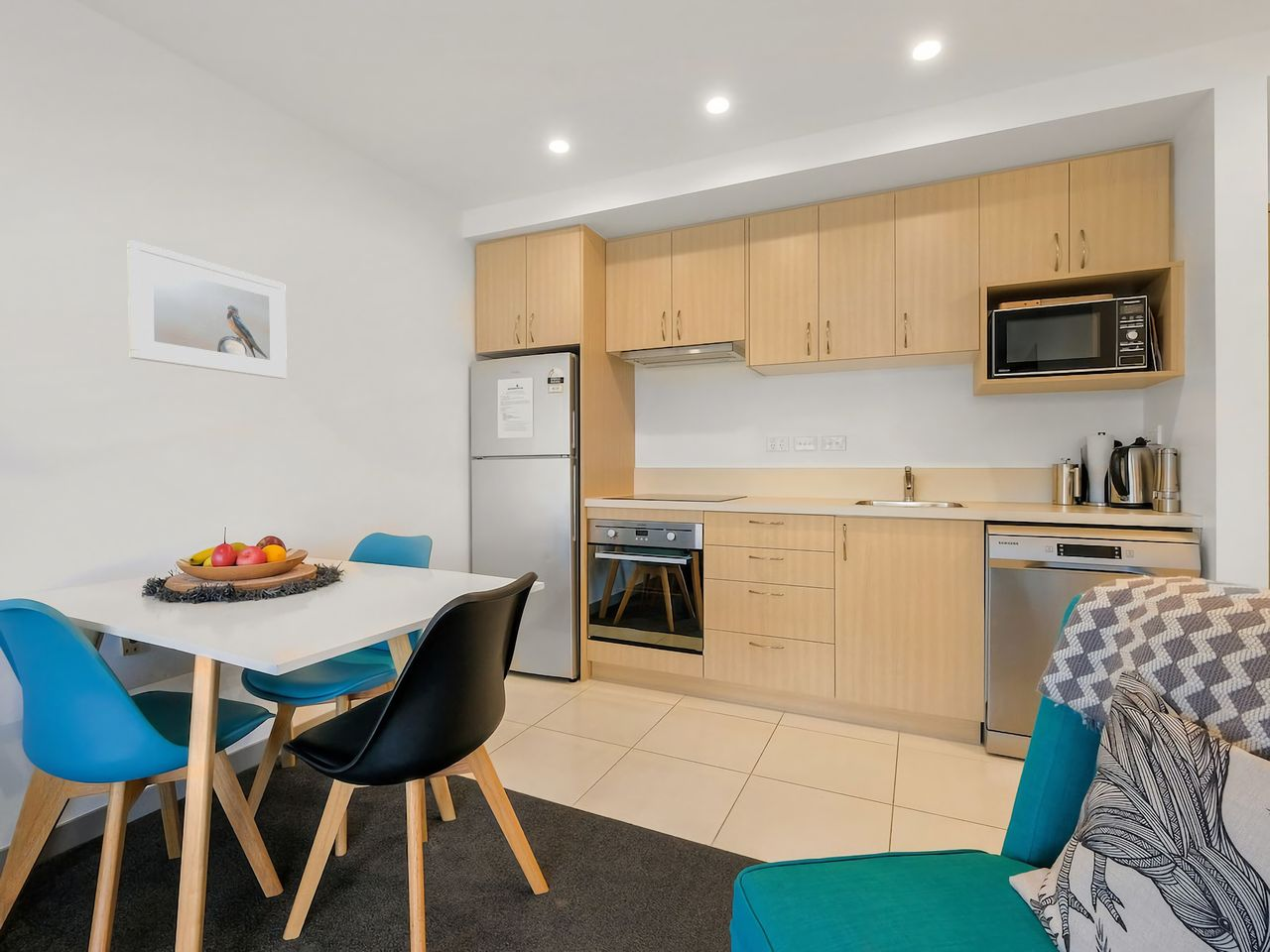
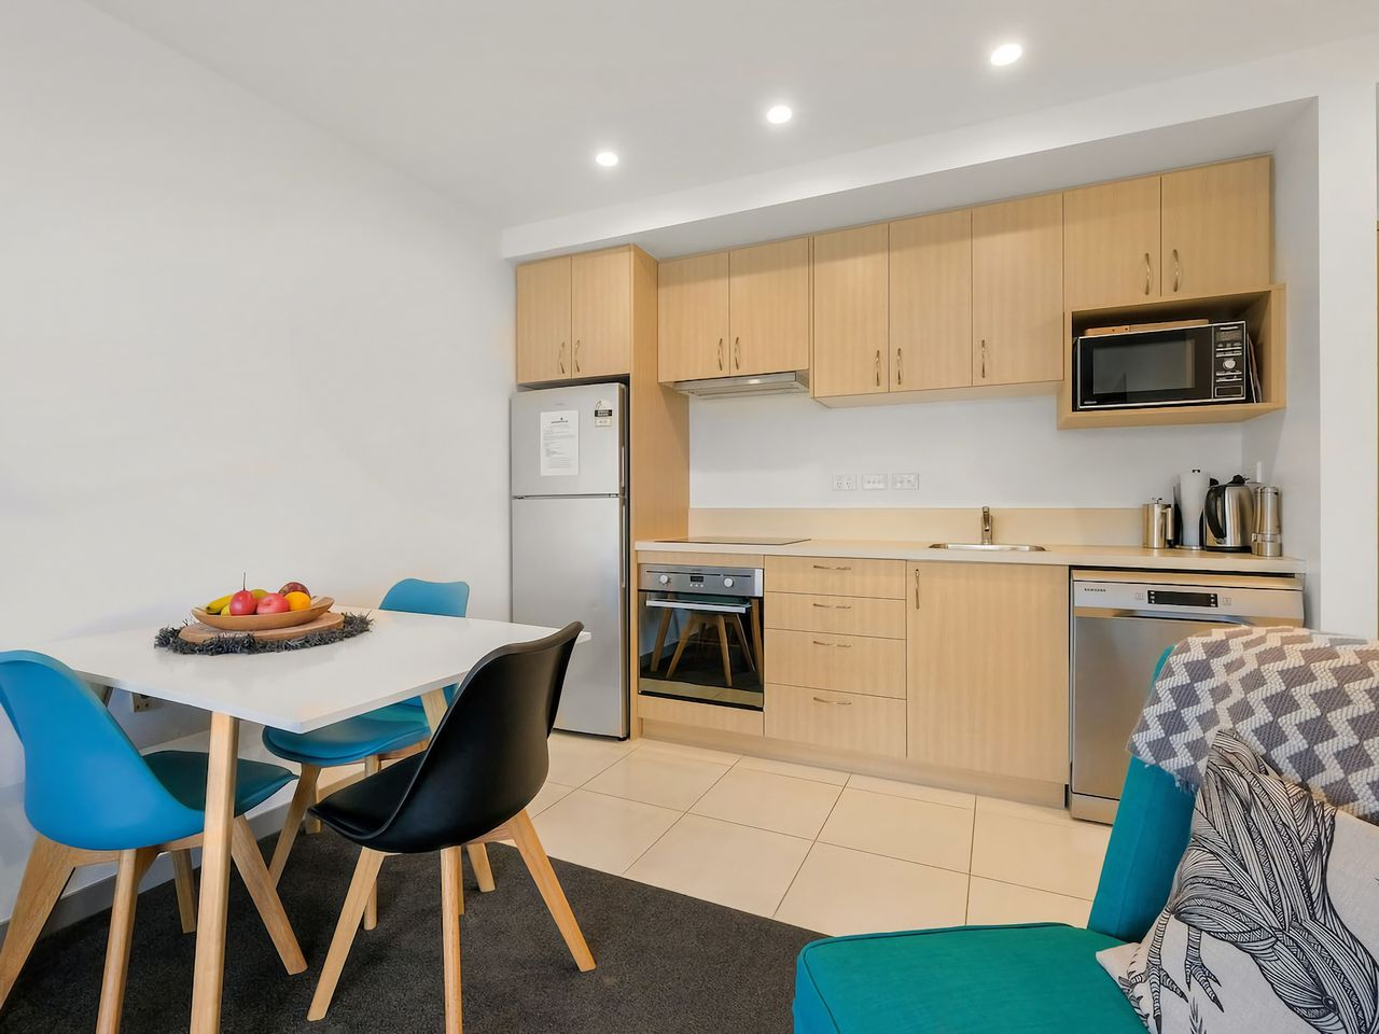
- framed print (215, 316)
